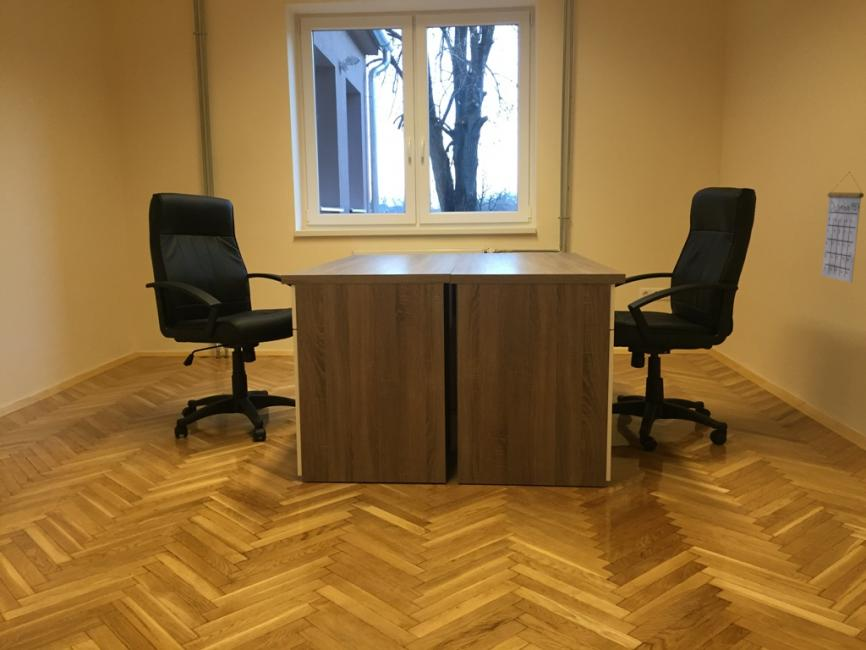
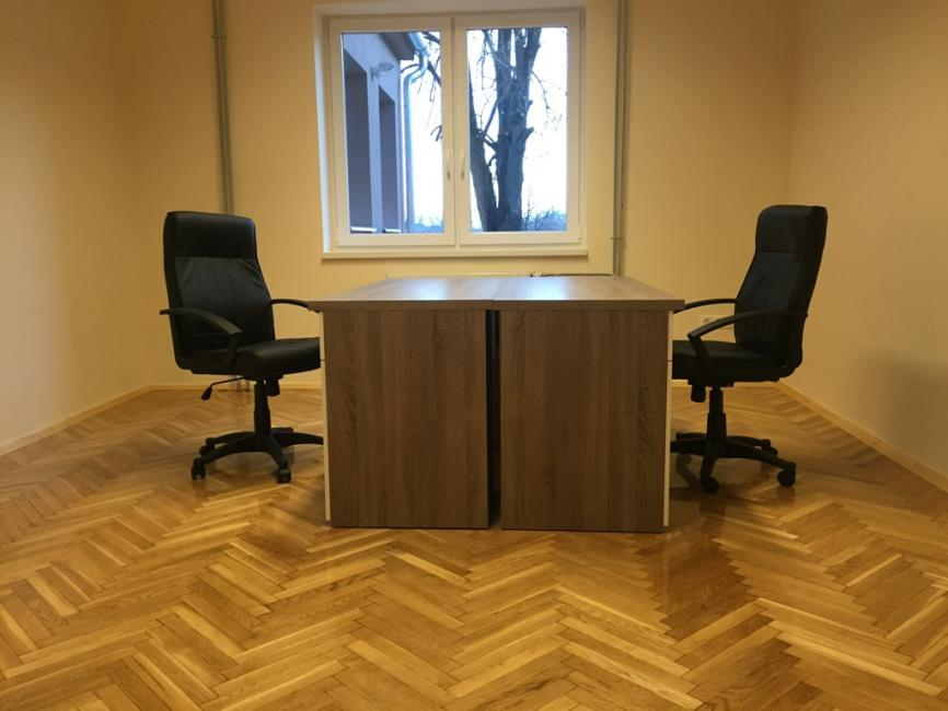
- calendar (841, 226)
